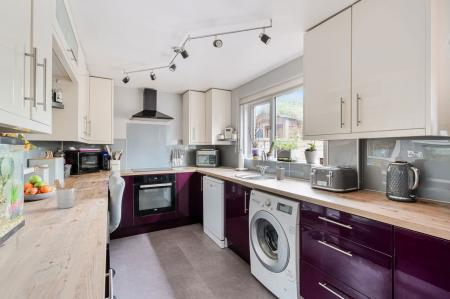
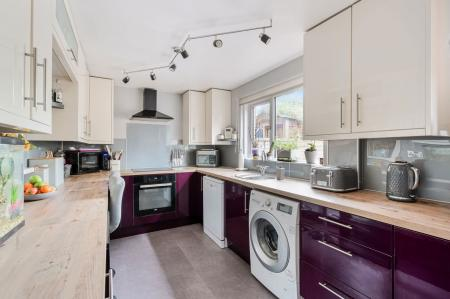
- utensil holder (67, 192)
